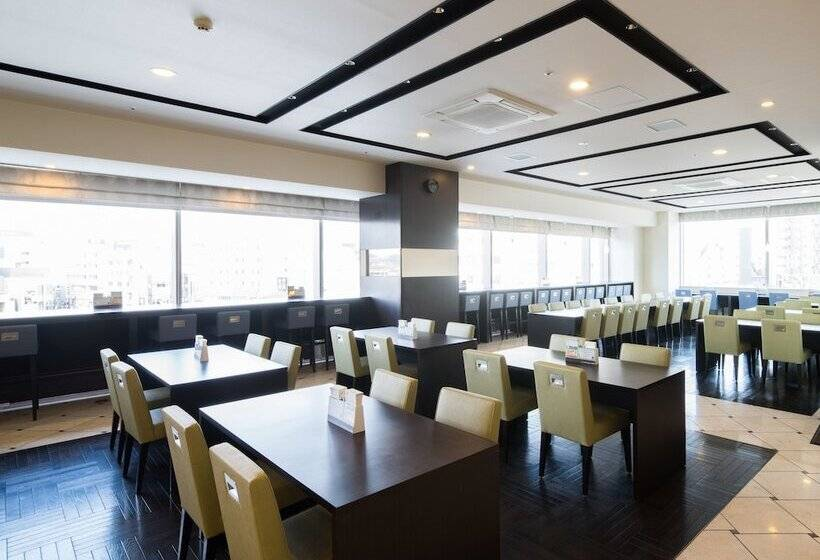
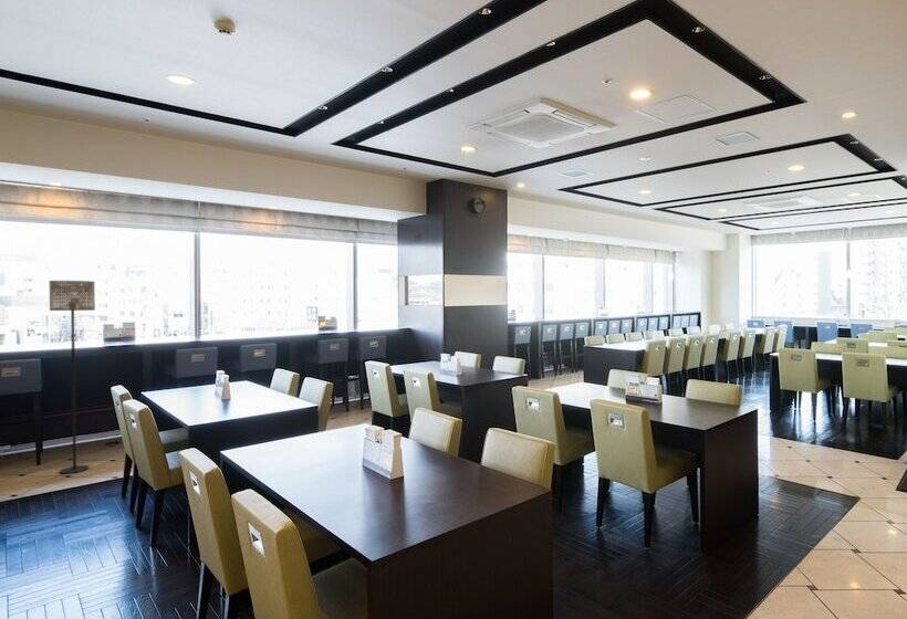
+ floor lamp (73, 375)
